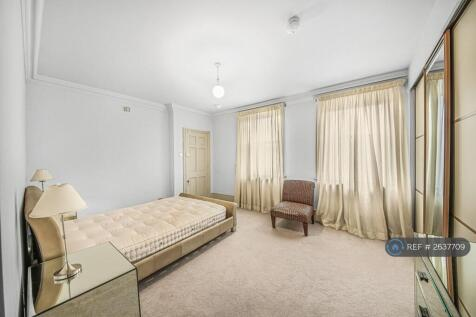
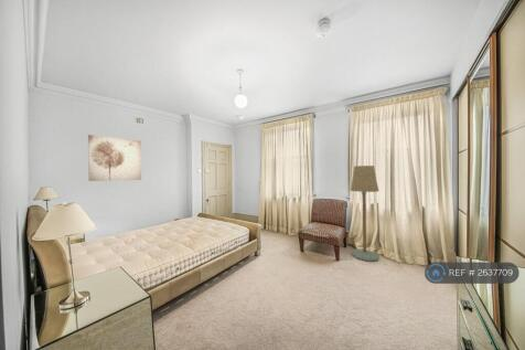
+ floor lamp (364, 211)
+ wall art (117, 159)
